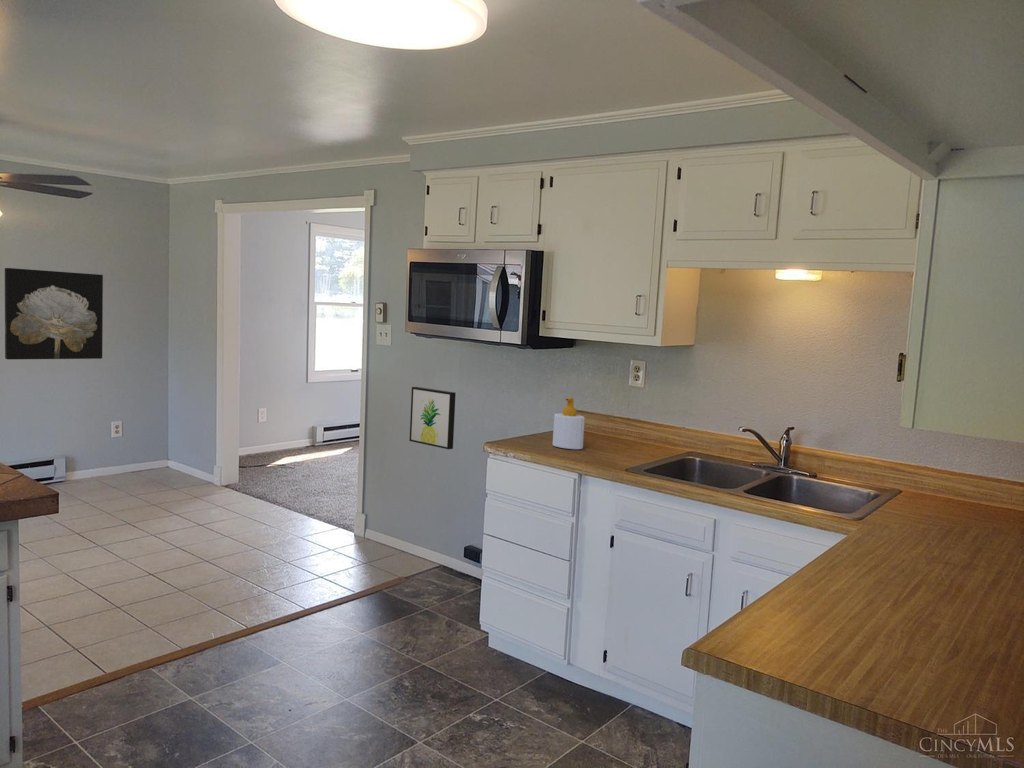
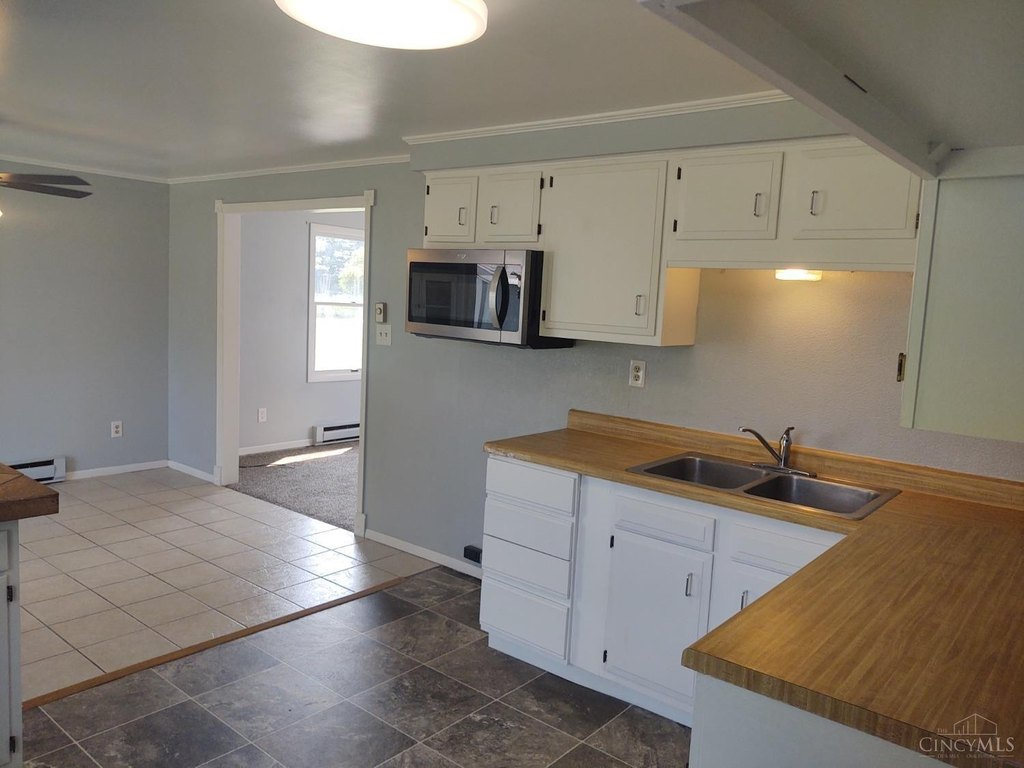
- wall art (432, 417)
- soap bottle (569, 422)
- wall art (55, 315)
